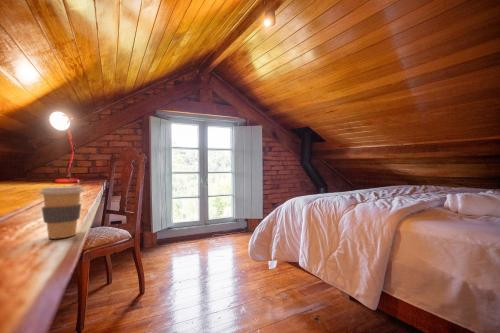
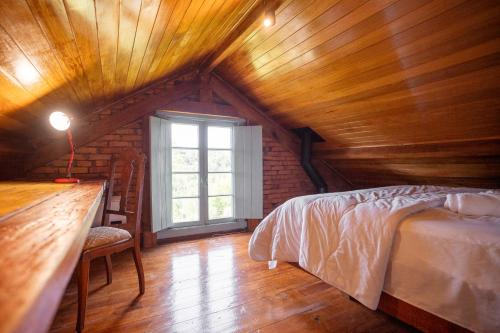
- coffee cup (62, 211)
